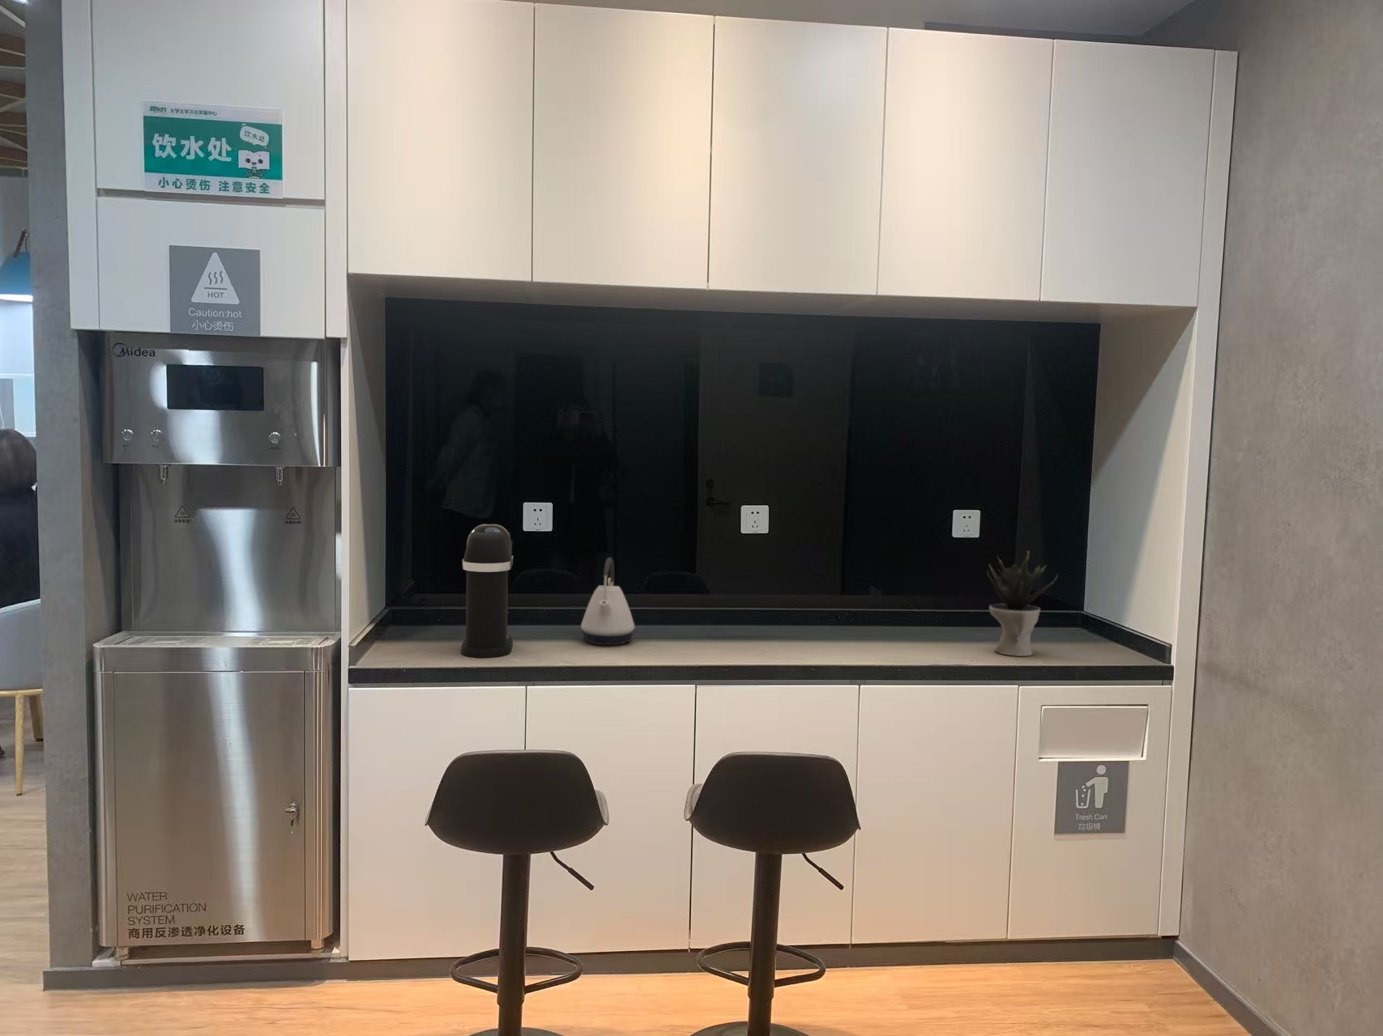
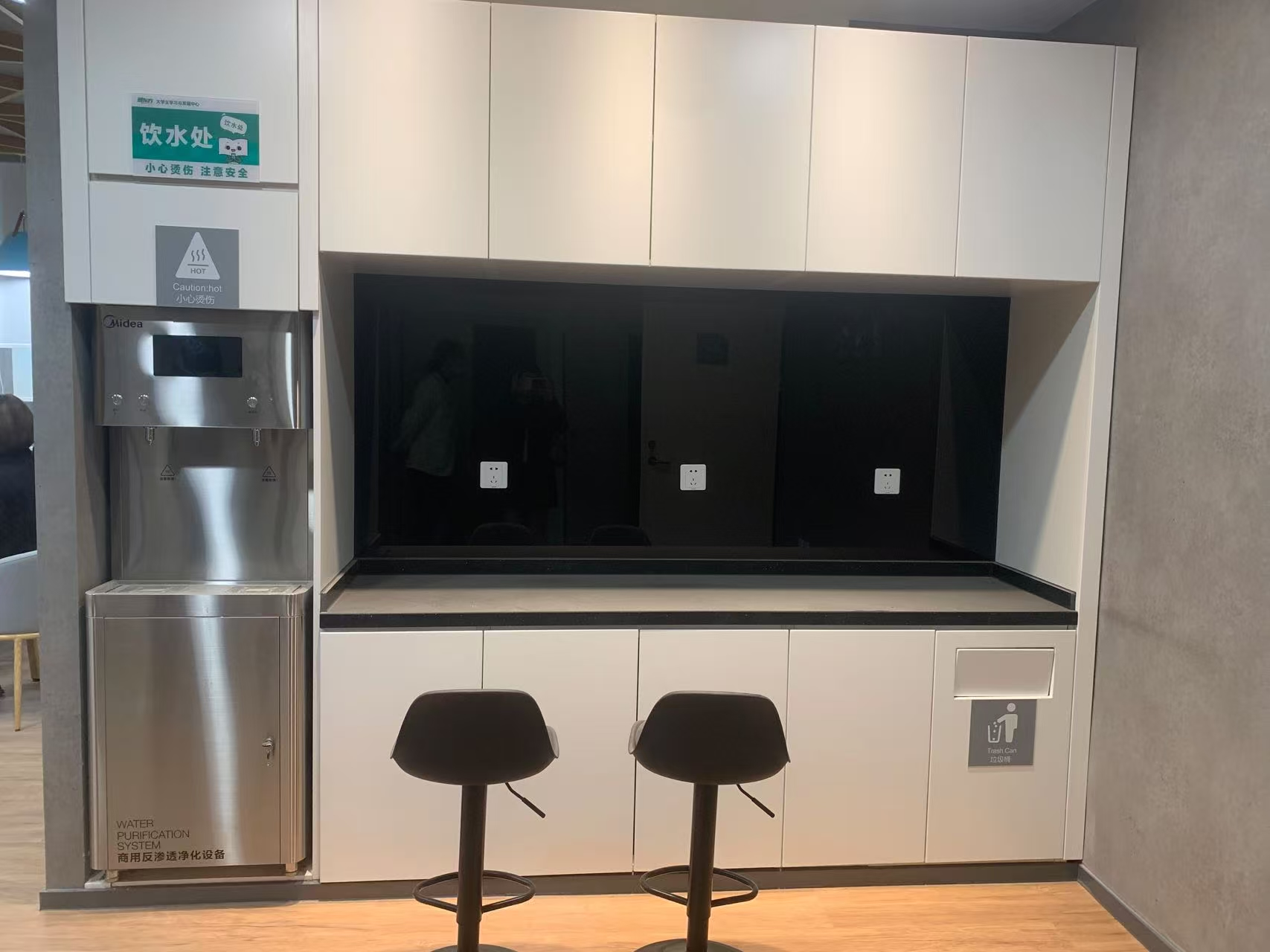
- kettle (608, 600)
- coffee maker (488, 587)
- potted plant (1017, 602)
